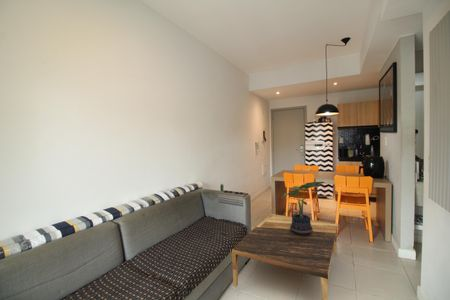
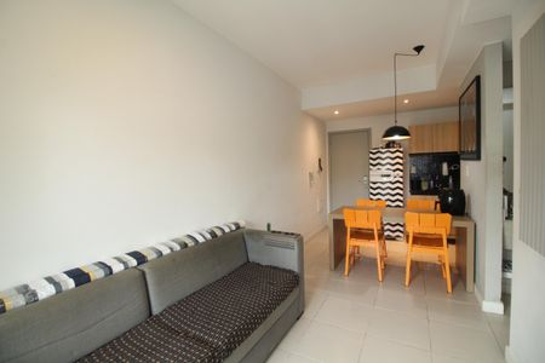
- potted plant (299, 206)
- coffee table (291, 251)
